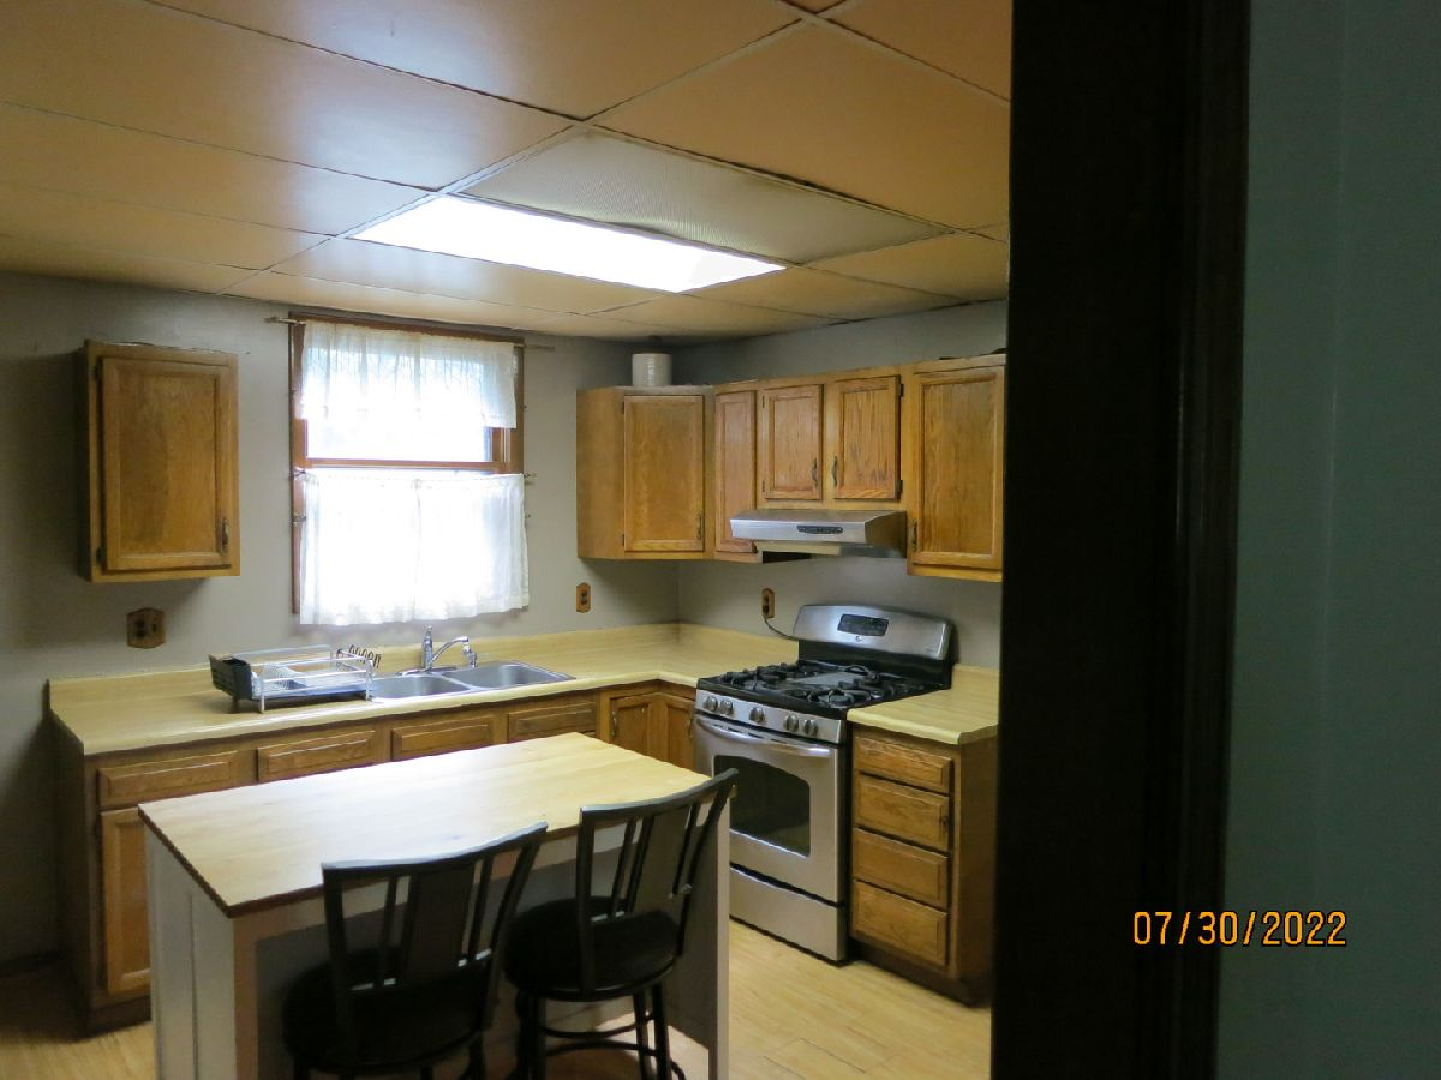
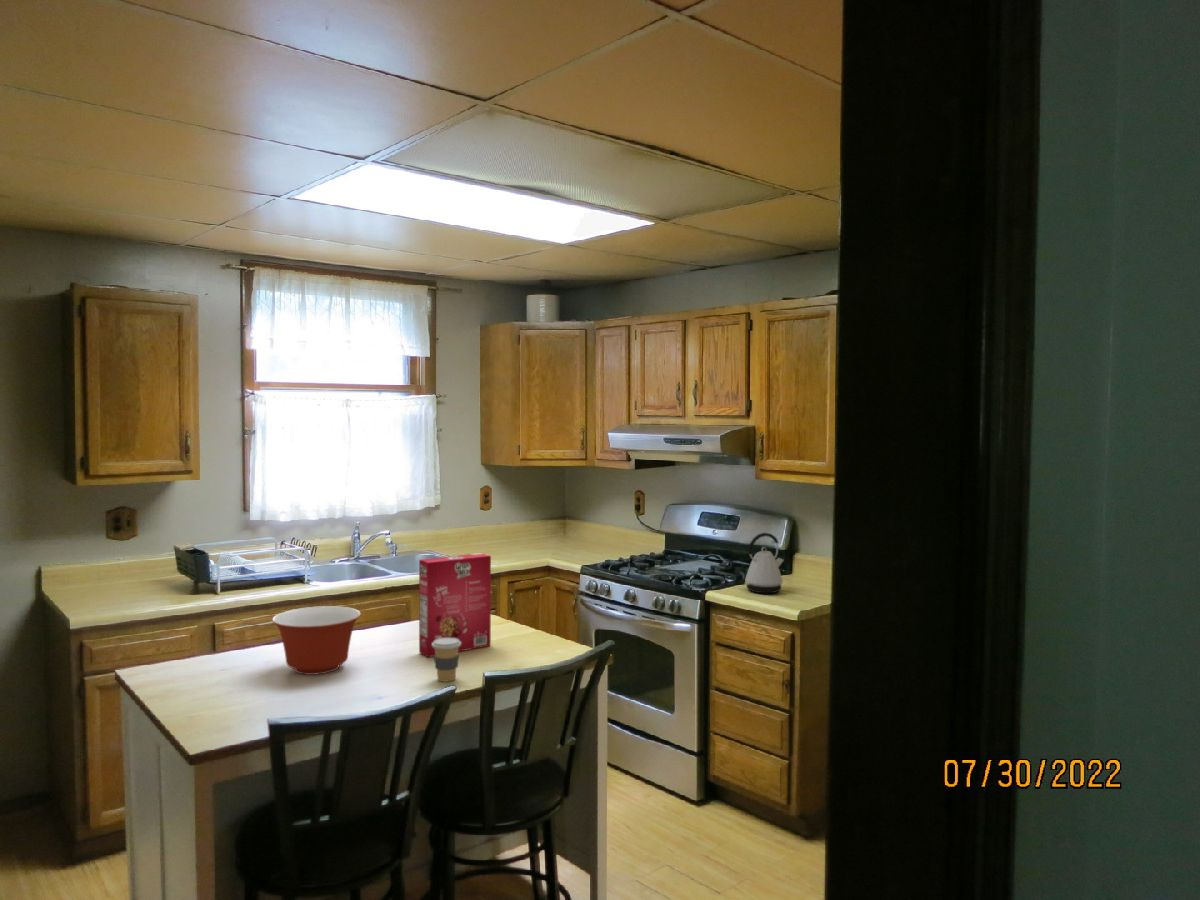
+ coffee cup (446, 659)
+ mixing bowl (317, 642)
+ kettle (765, 561)
+ cereal box (455, 603)
